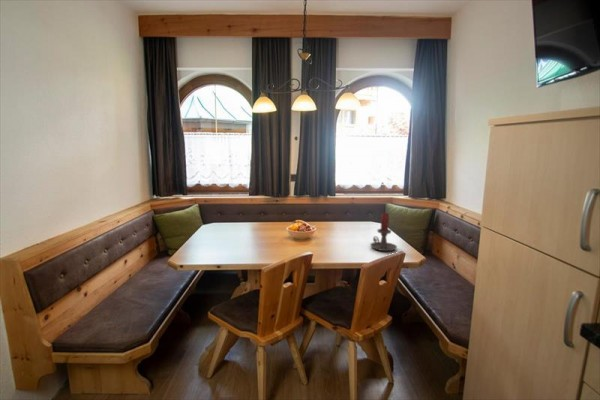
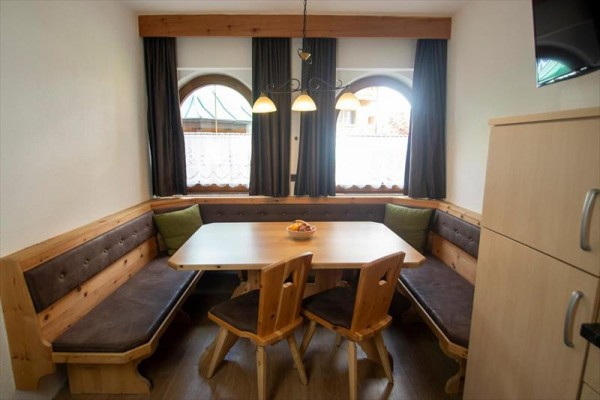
- candle holder (382, 229)
